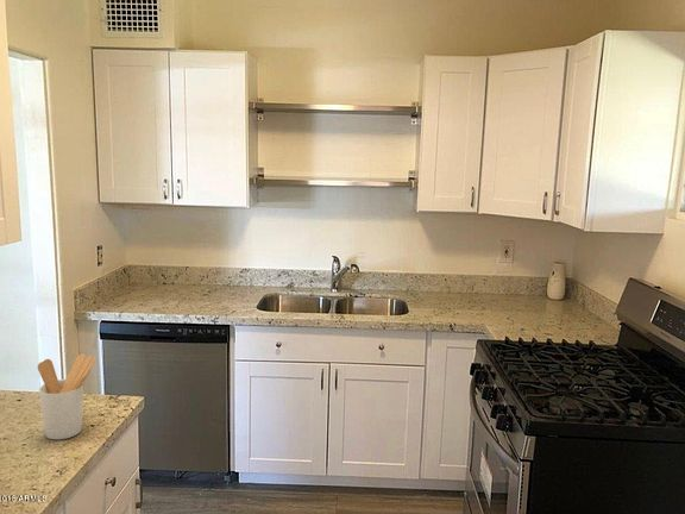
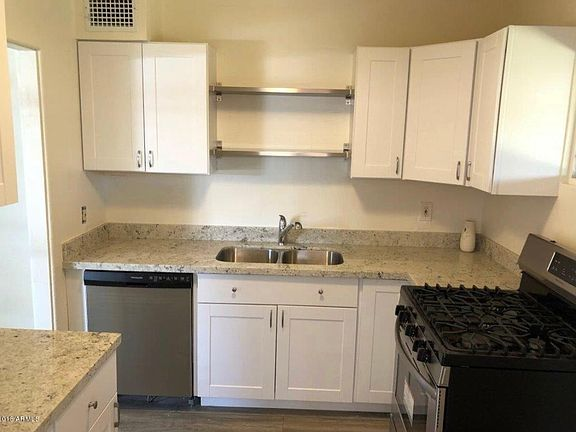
- utensil holder (70, 394)
